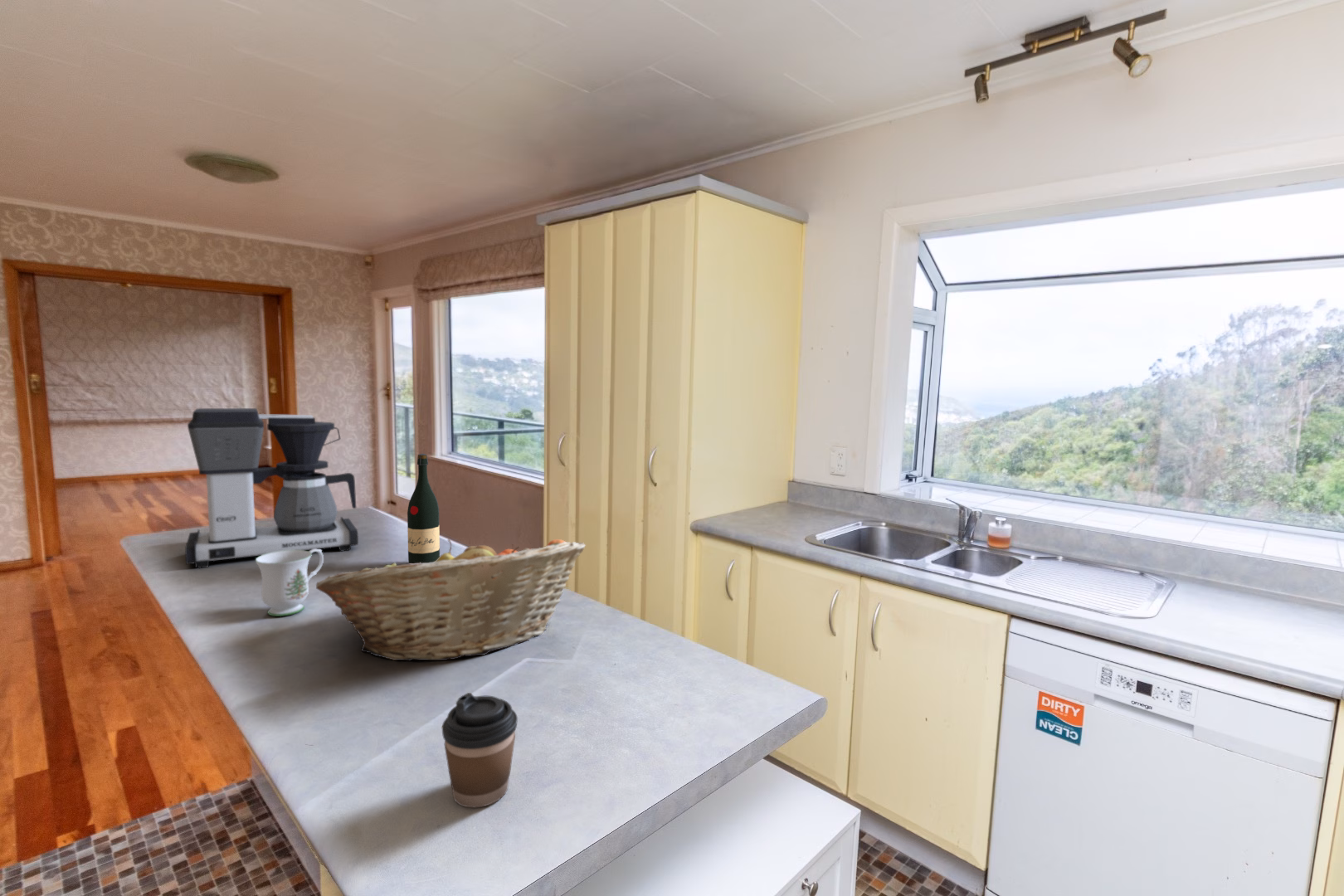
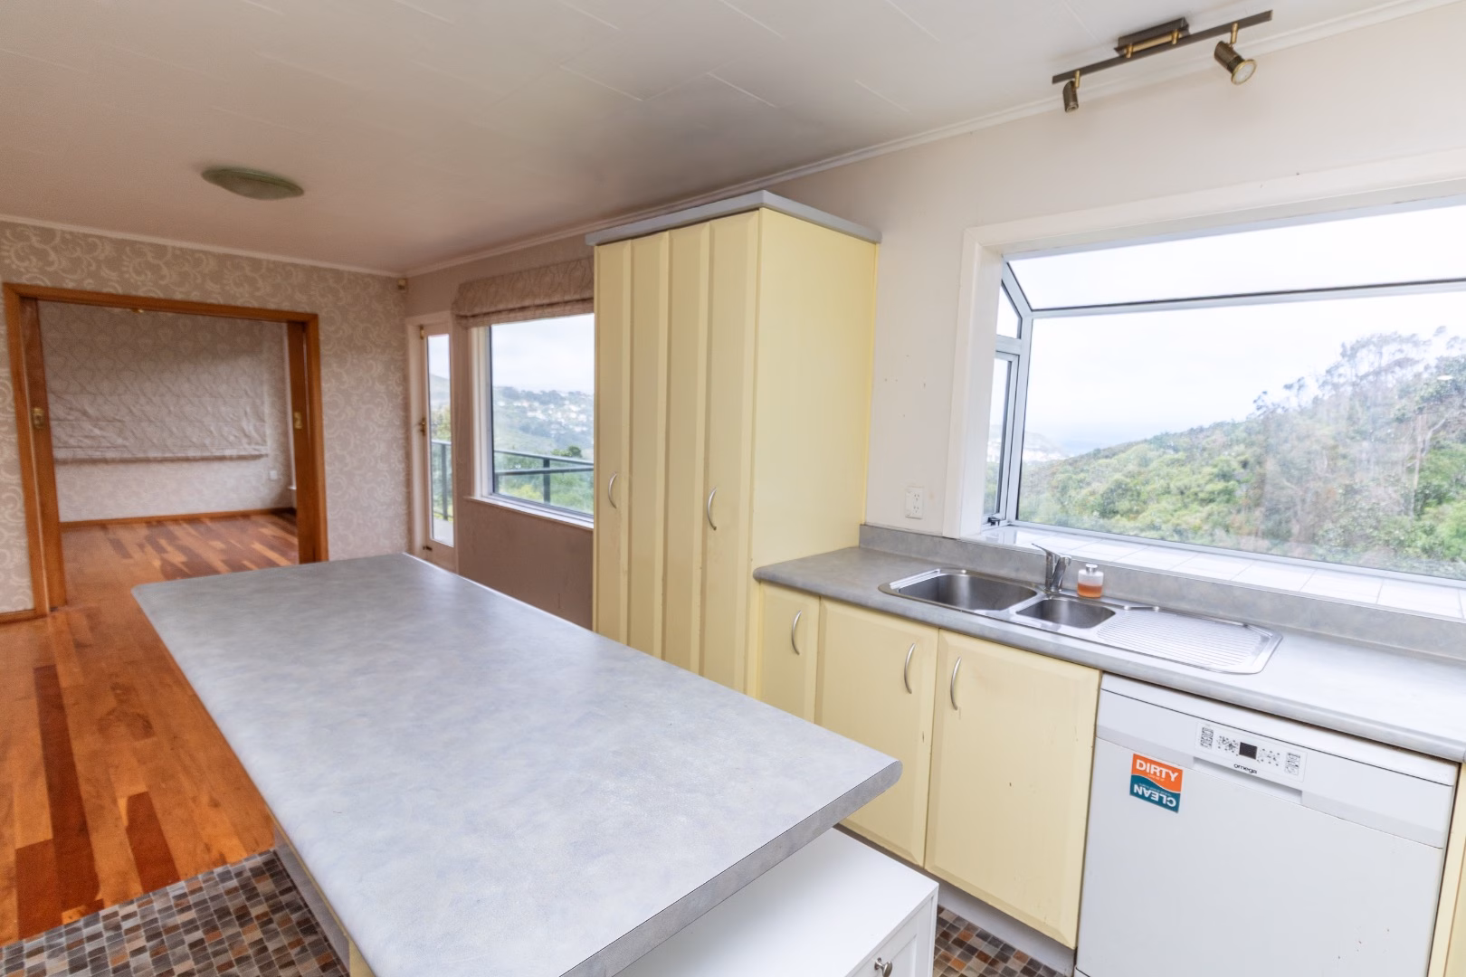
- fruit basket (460, 584)
- coffee maker (273, 475)
- coffee cup (480, 745)
- mug (294, 581)
- wine bottle (423, 509)
